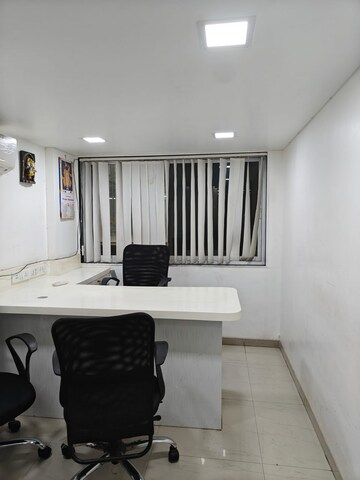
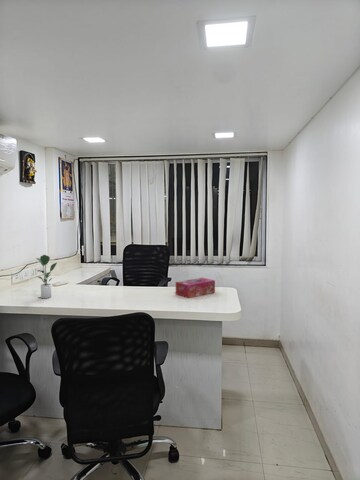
+ tissue box (195, 287)
+ potted plant (46, 275)
